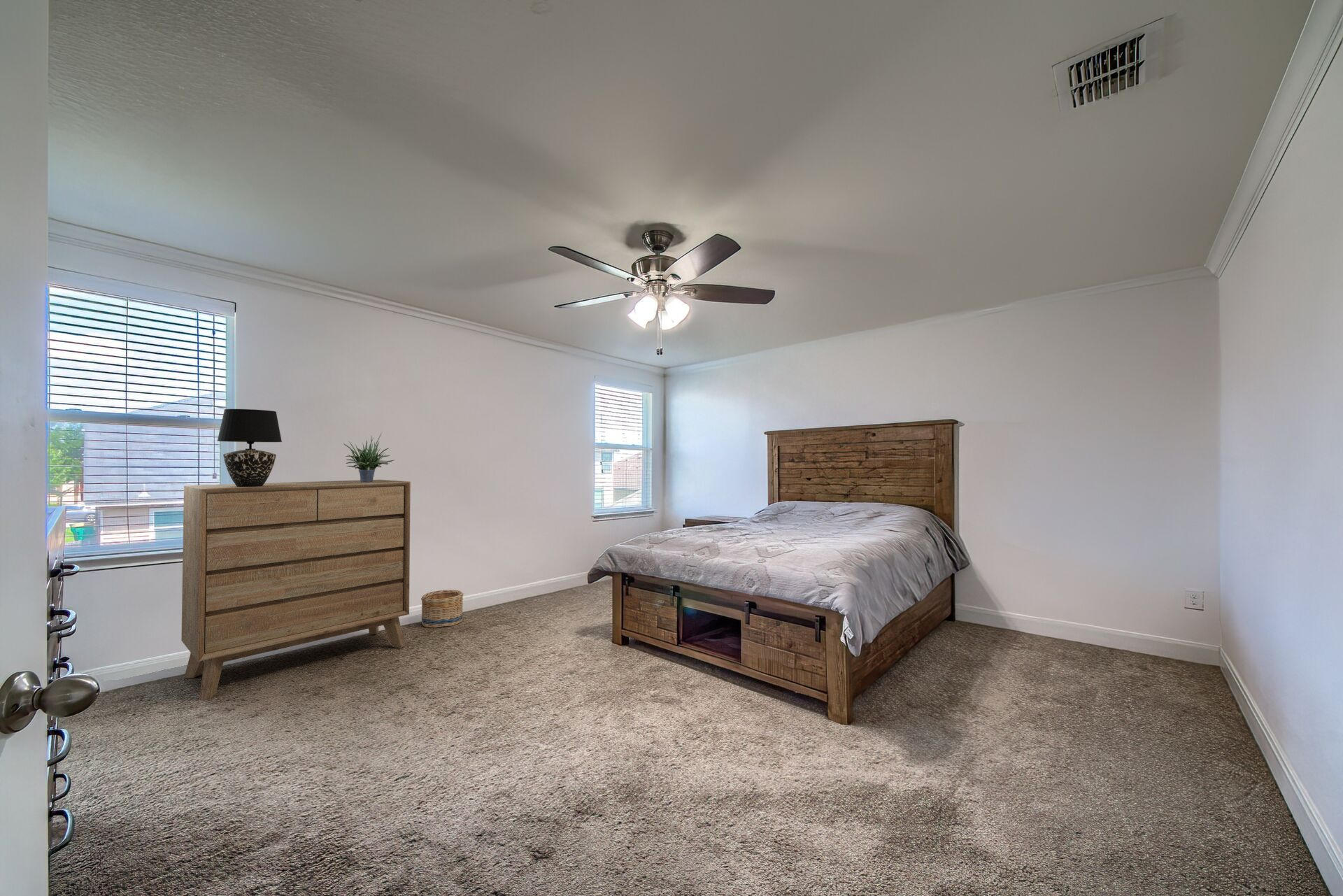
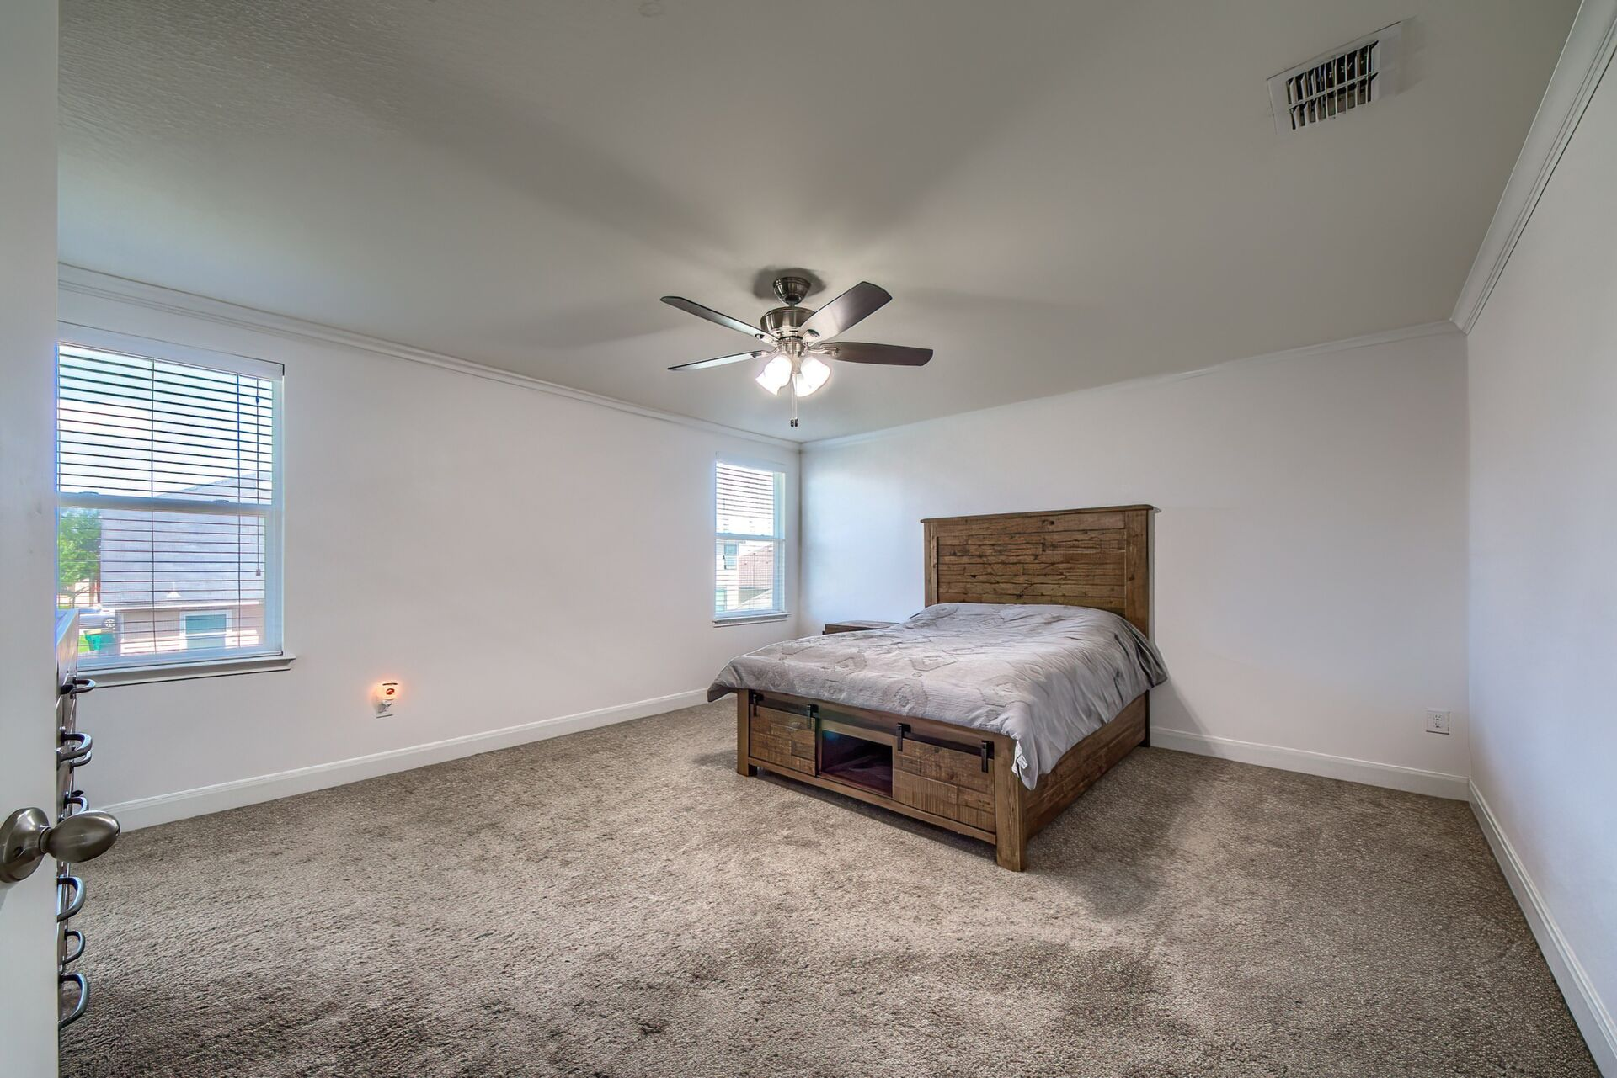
- dresser (304, 571)
- table lamp (250, 448)
- potted plant (365, 456)
- basket (442, 608)
